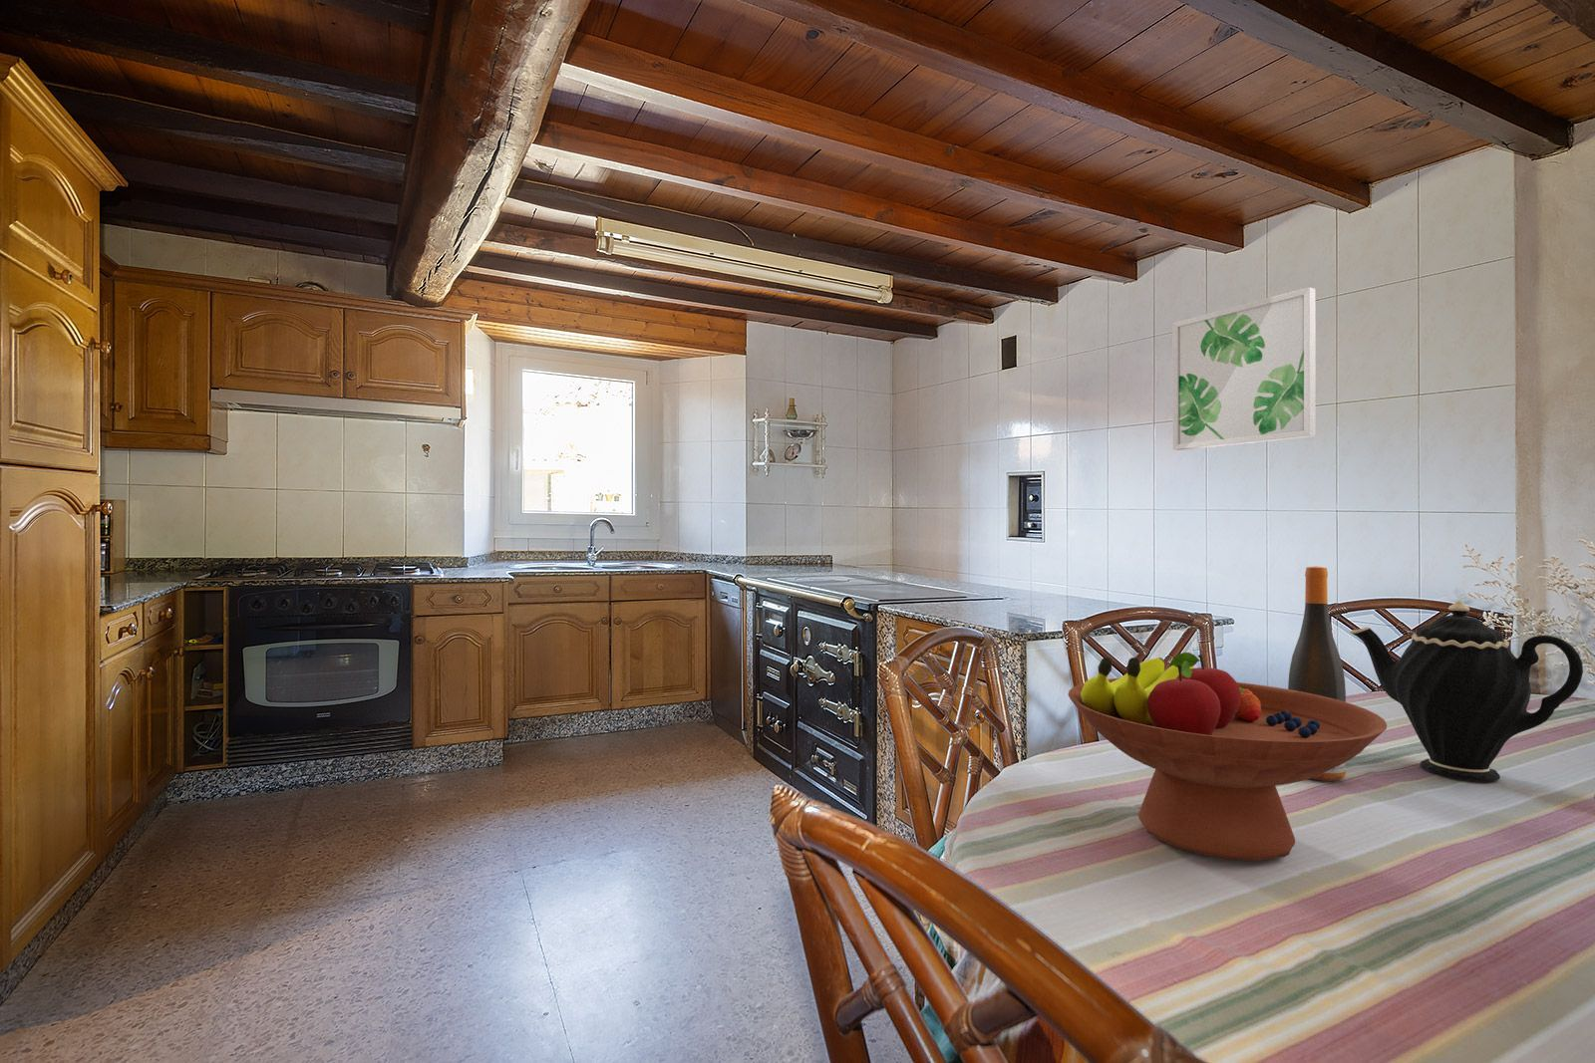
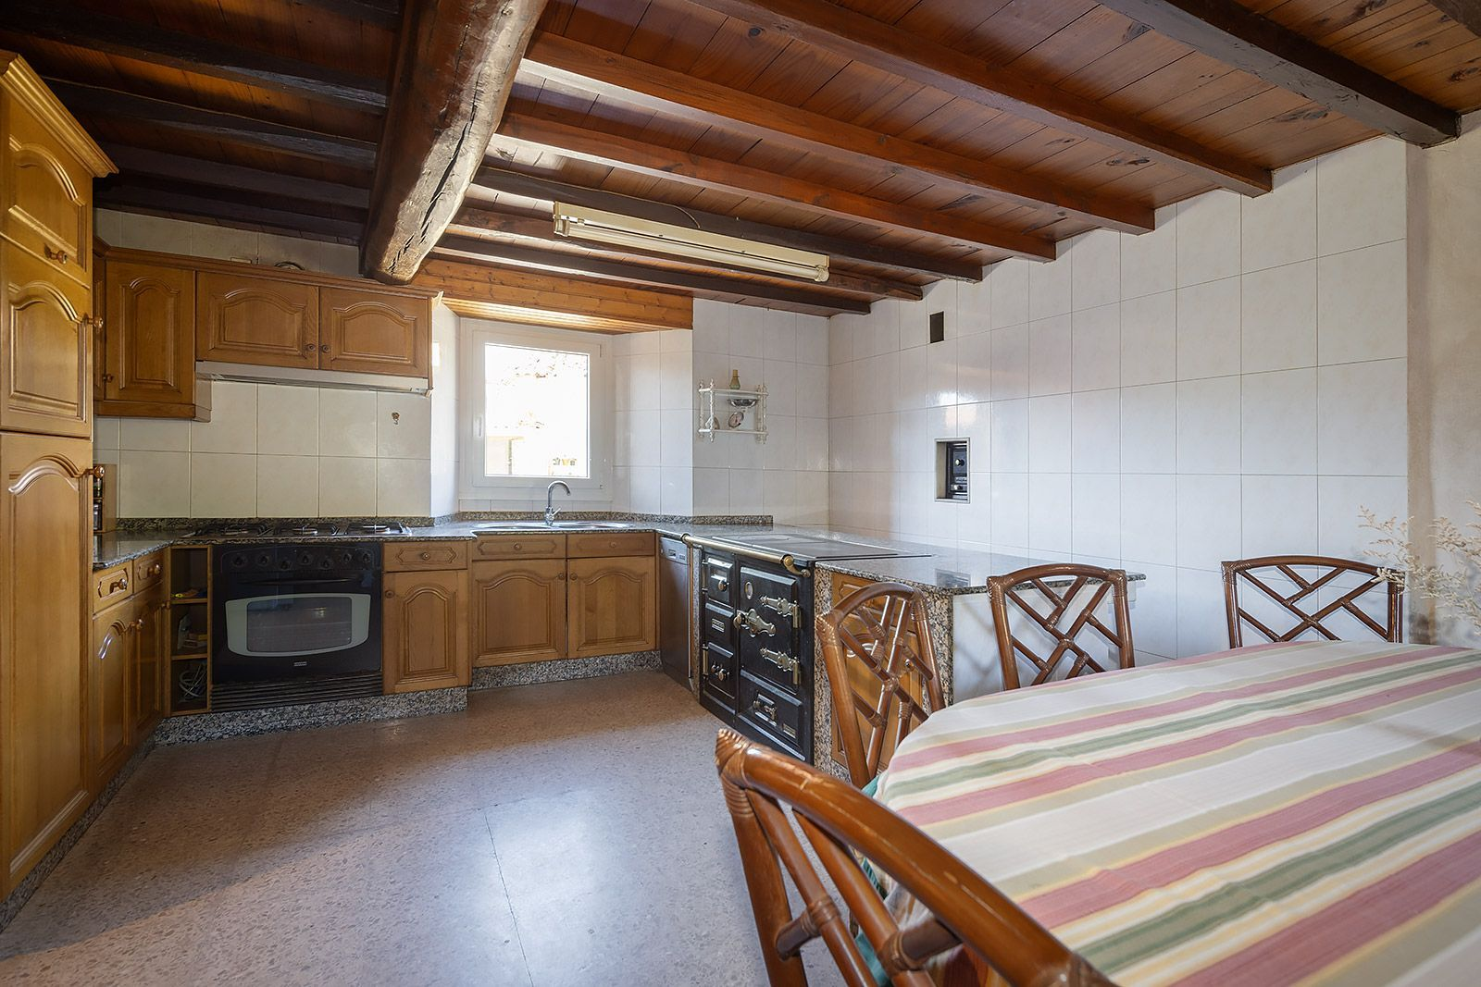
- wall art (1238, 375)
- teapot (1455, 686)
- fruit bowl (1213, 743)
- wine bottle (1316, 669)
